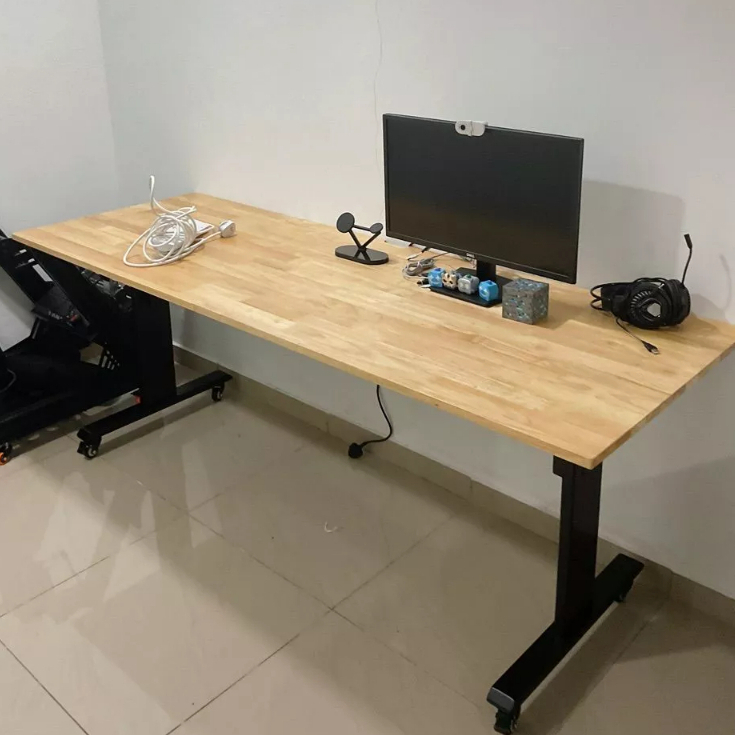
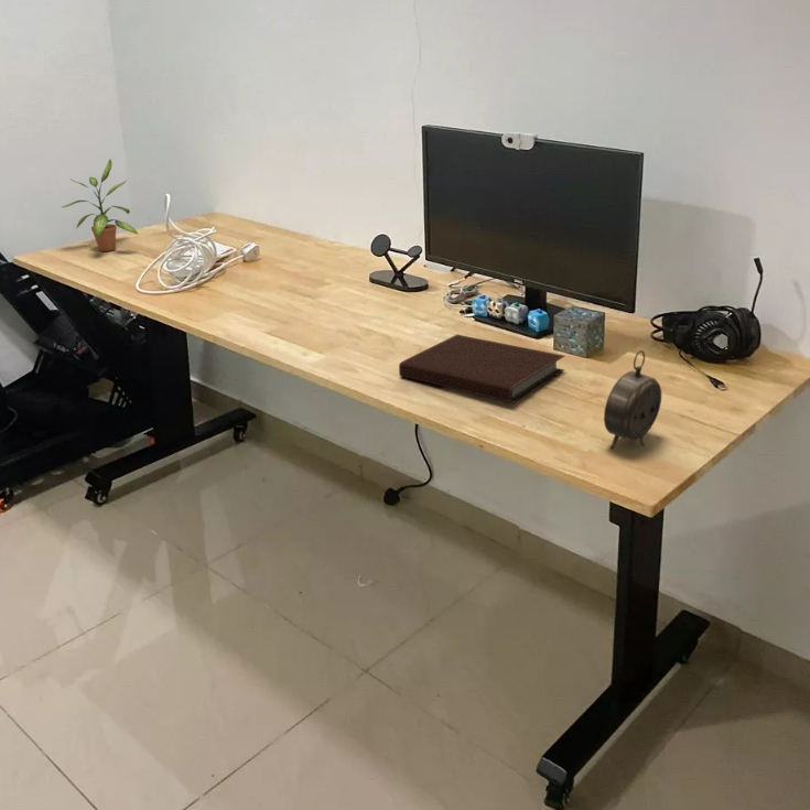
+ notebook (482, 366)
+ alarm clock (635, 397)
+ potted plant (110, 207)
